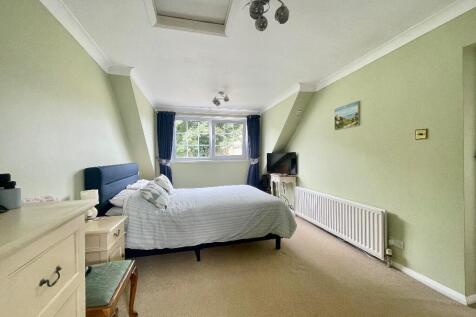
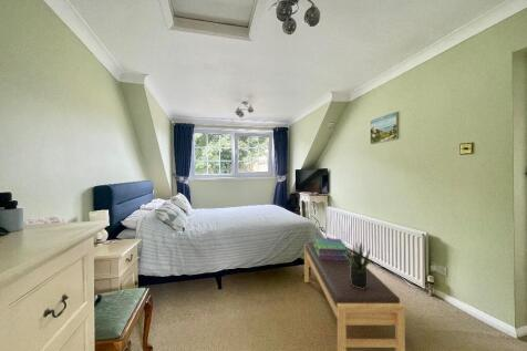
+ bench (339, 288)
+ potted plant (356, 264)
+ stack of books (330, 247)
